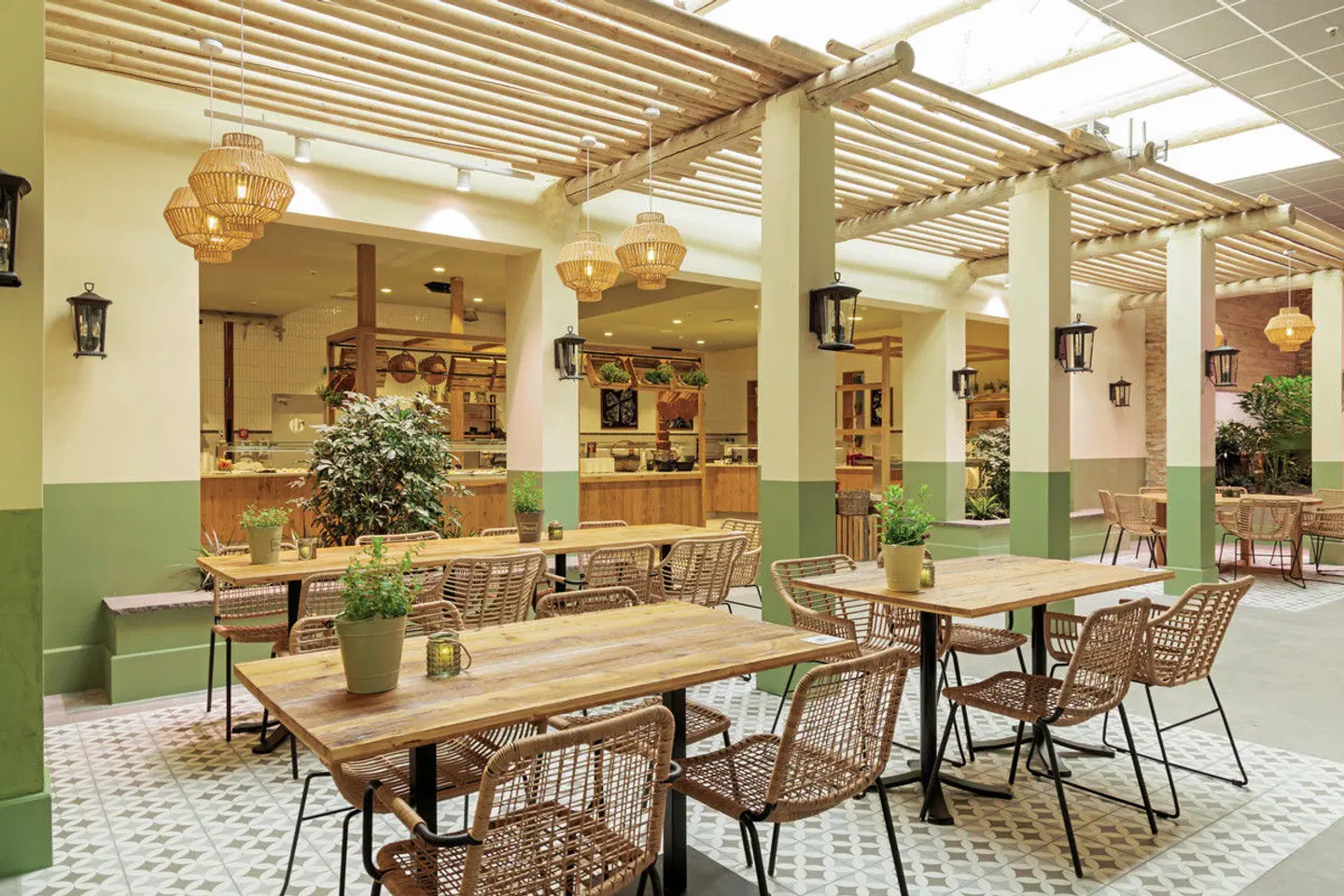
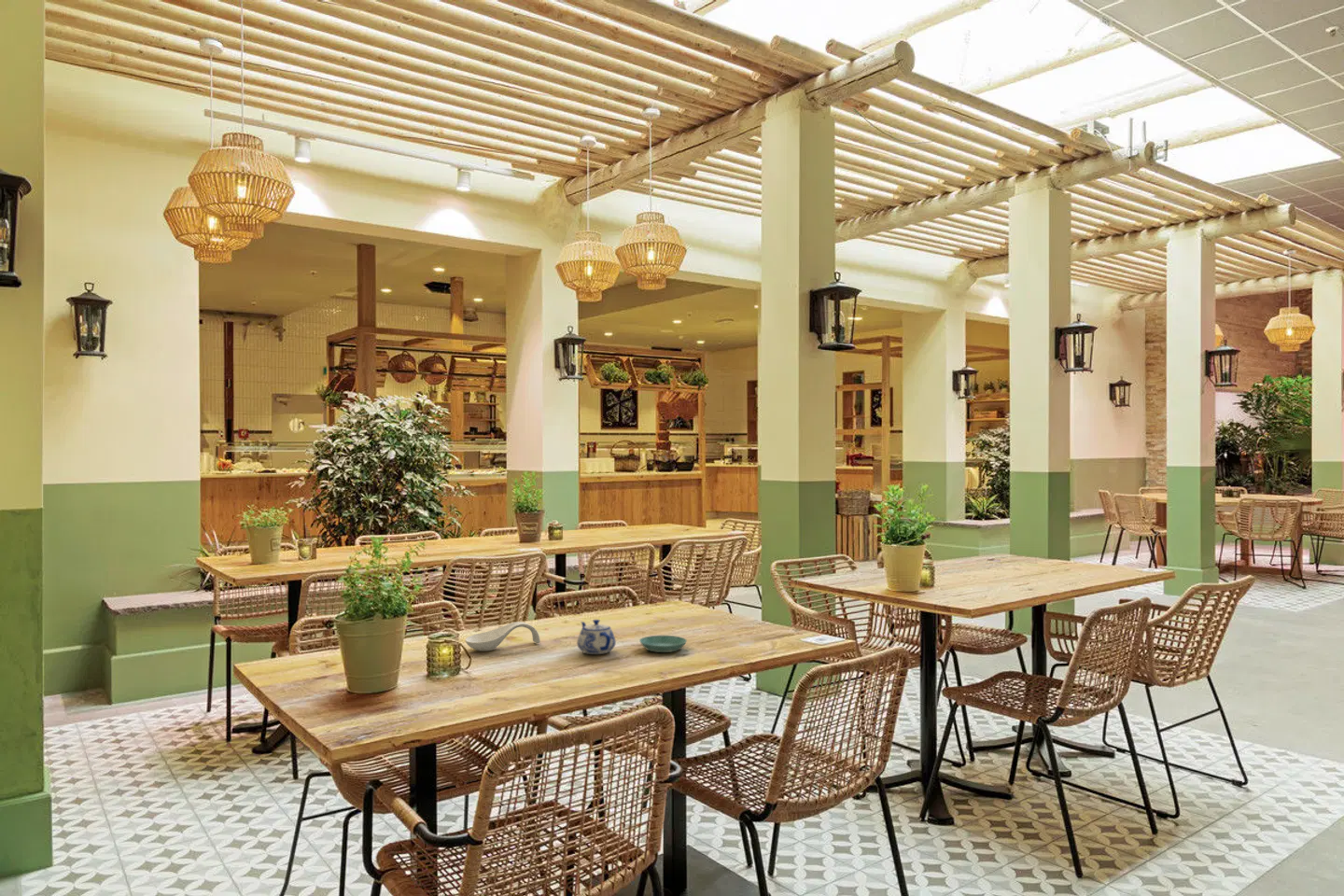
+ spoon rest (502, 636)
+ saucer (663, 644)
+ teapot (595, 635)
